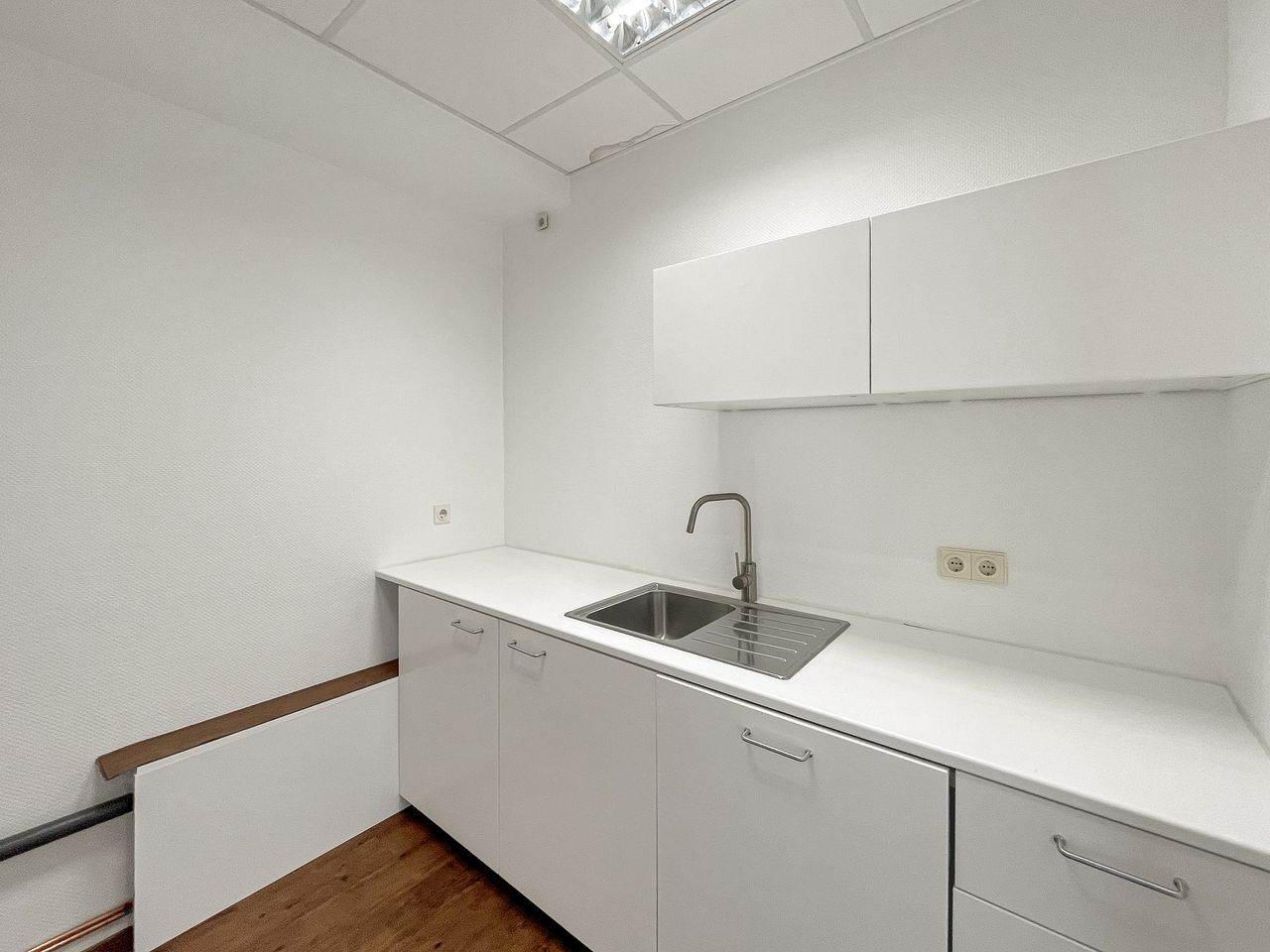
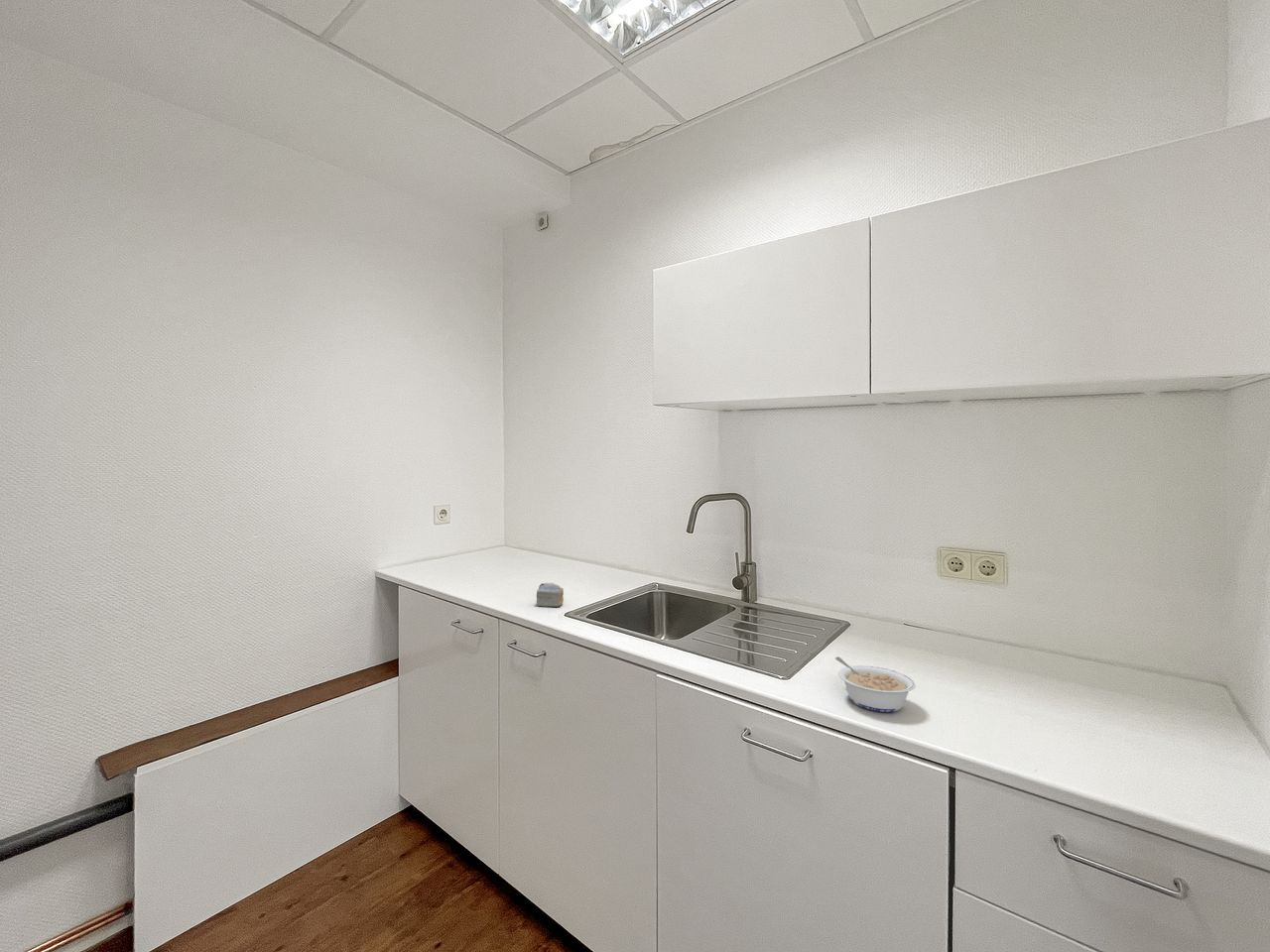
+ legume (872, 686)
+ cake slice (550, 594)
